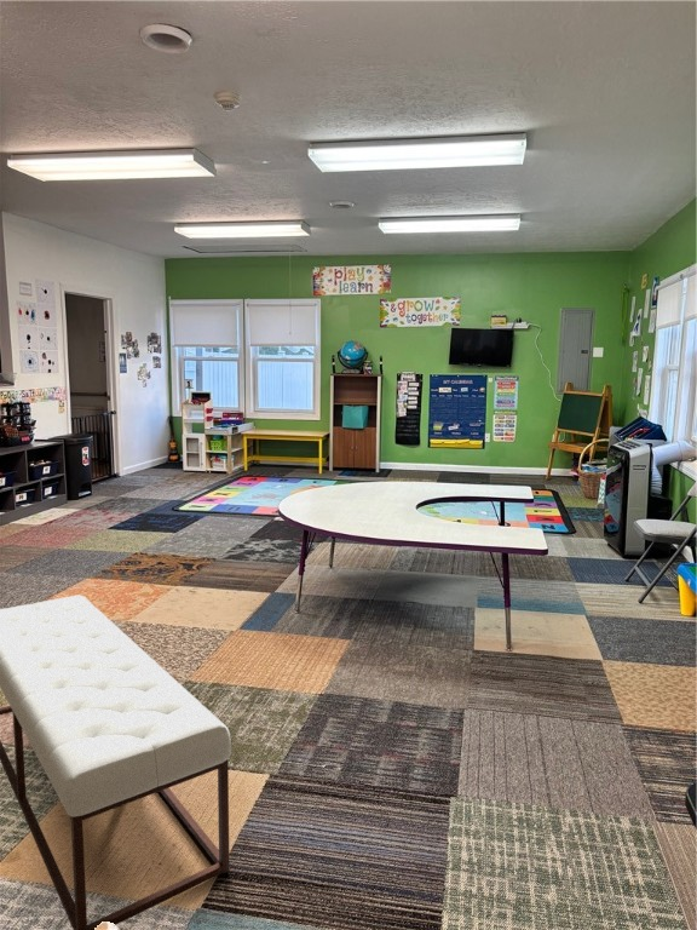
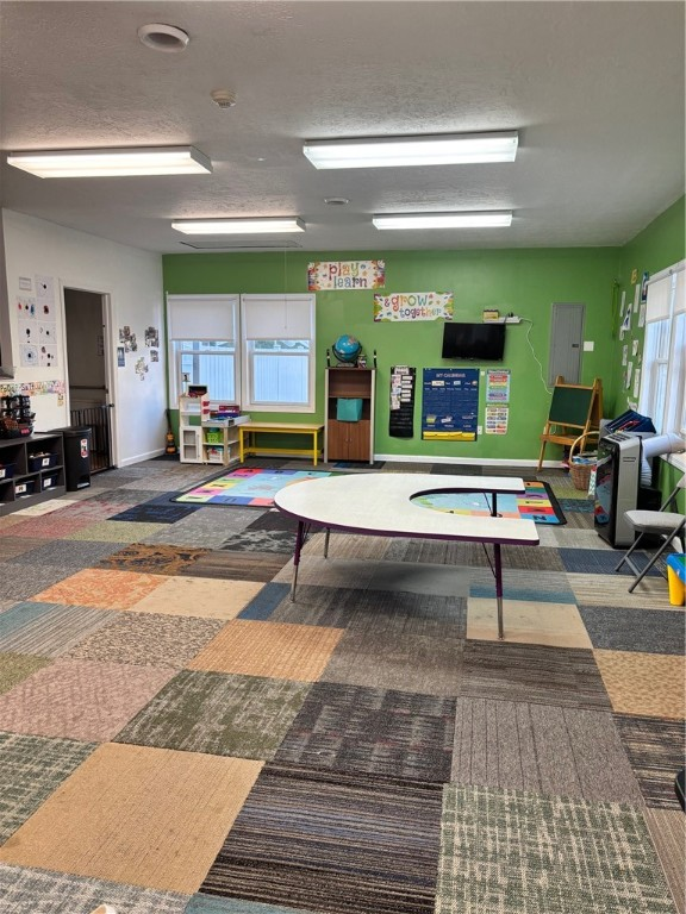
- bench (81, 719)
